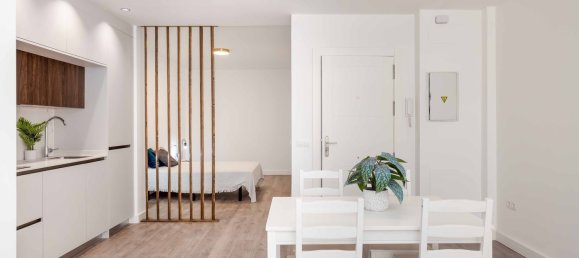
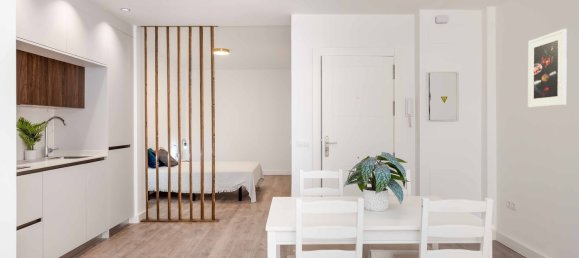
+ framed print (545, 70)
